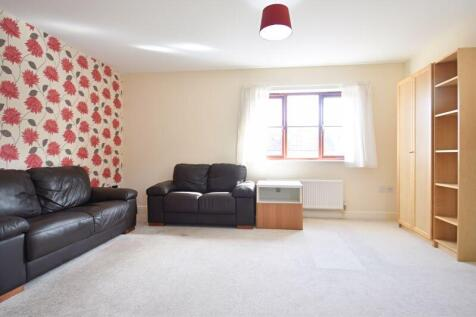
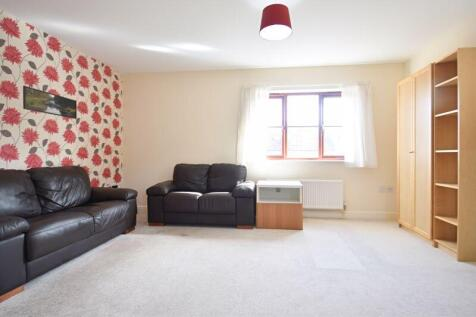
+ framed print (53, 104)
